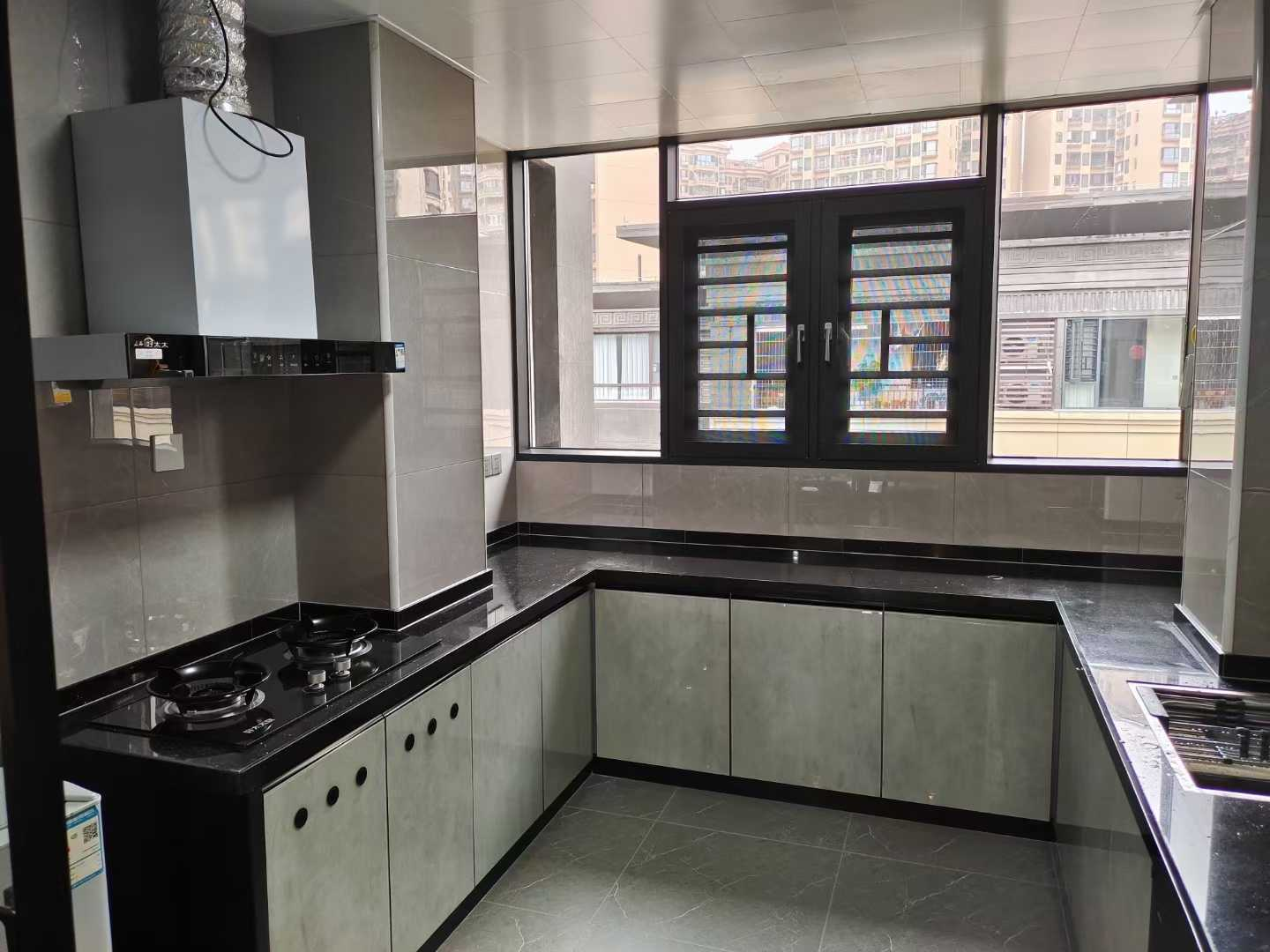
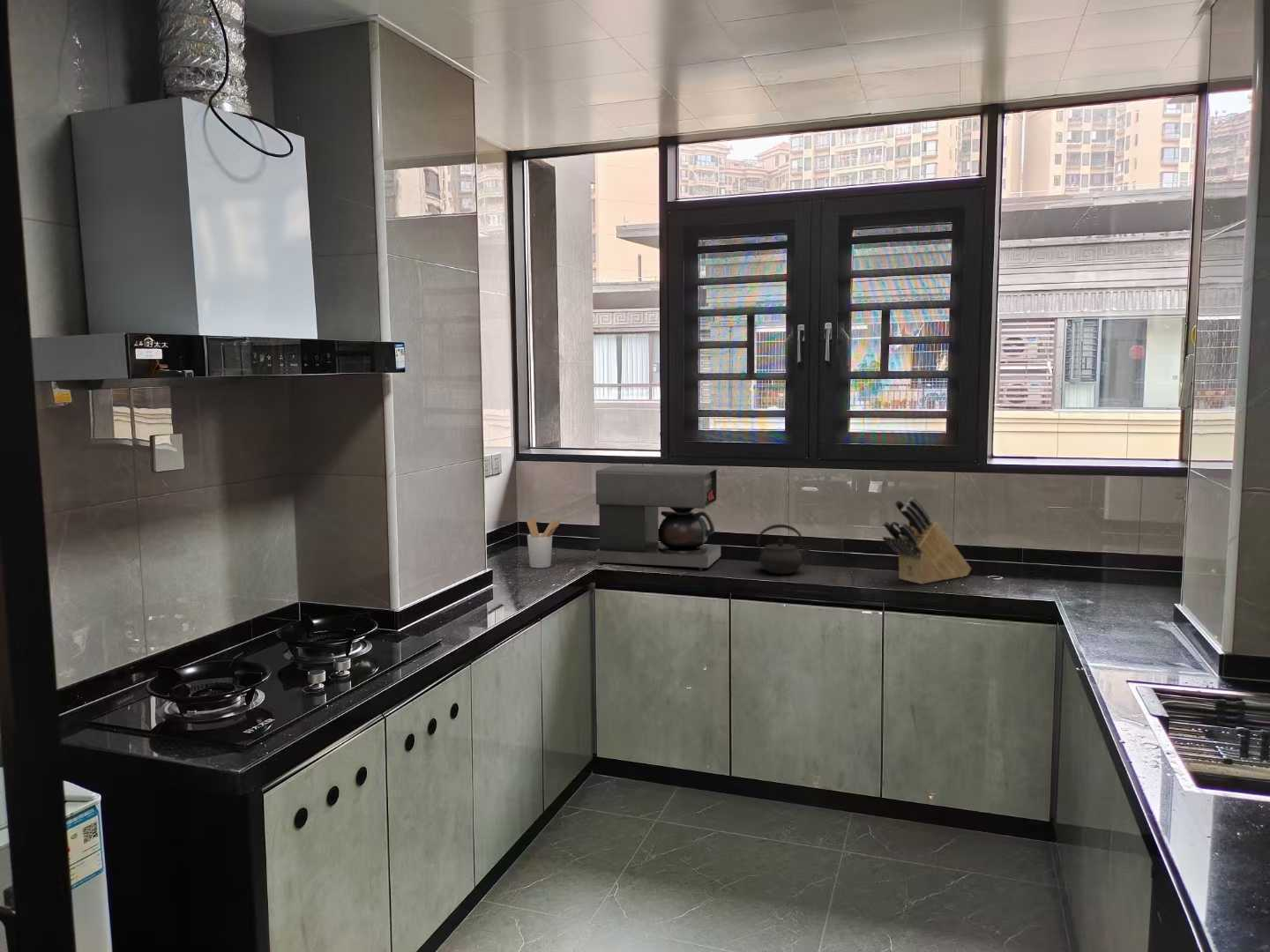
+ coffee maker (657, 516)
+ utensil holder (545, 542)
+ knife block (926, 537)
+ kettle (783, 547)
